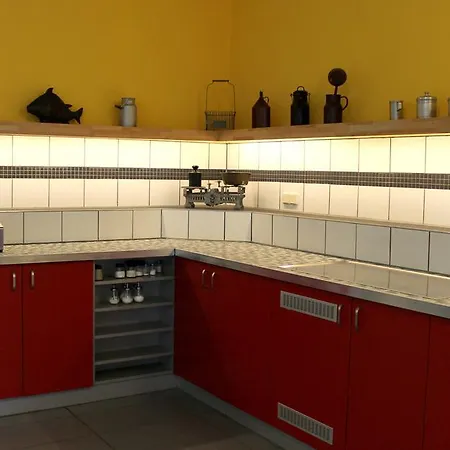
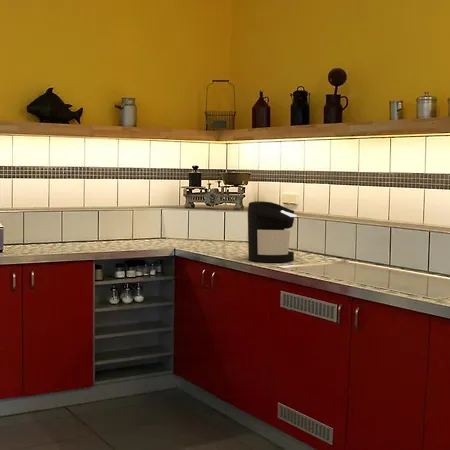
+ coffee maker (273, 230)
